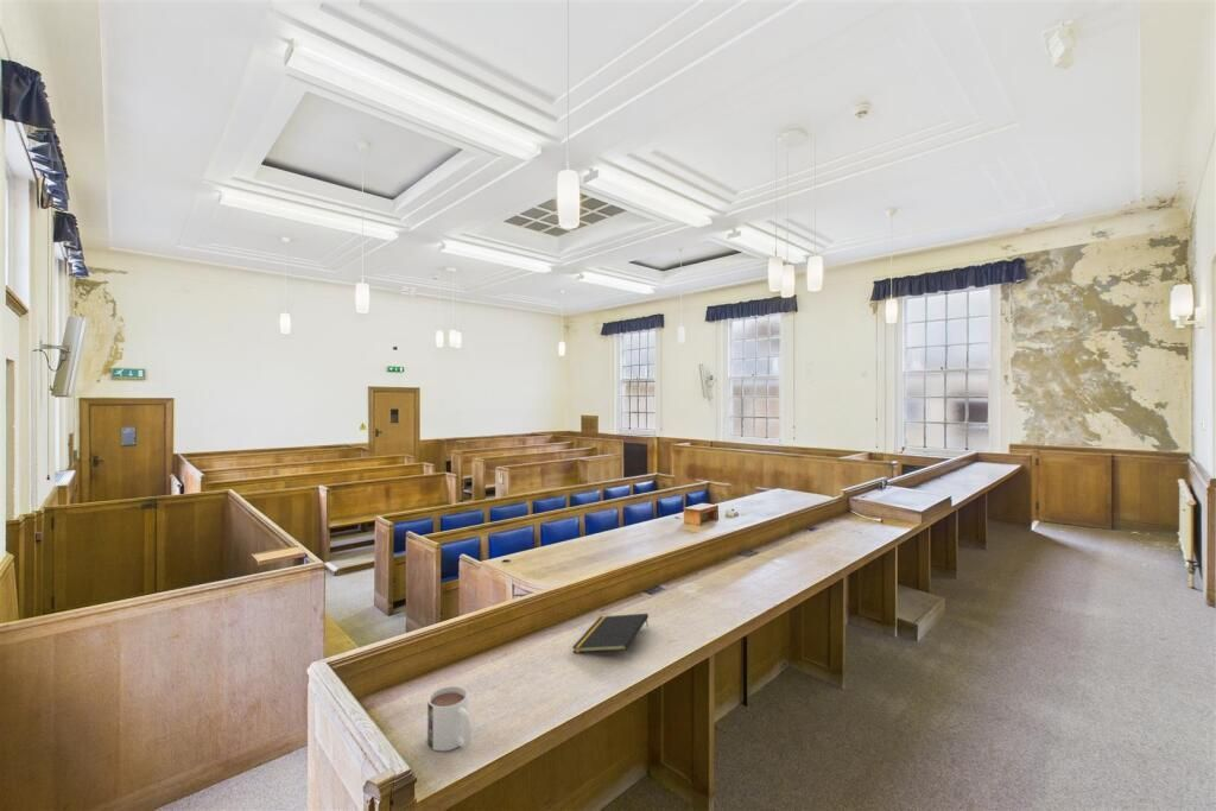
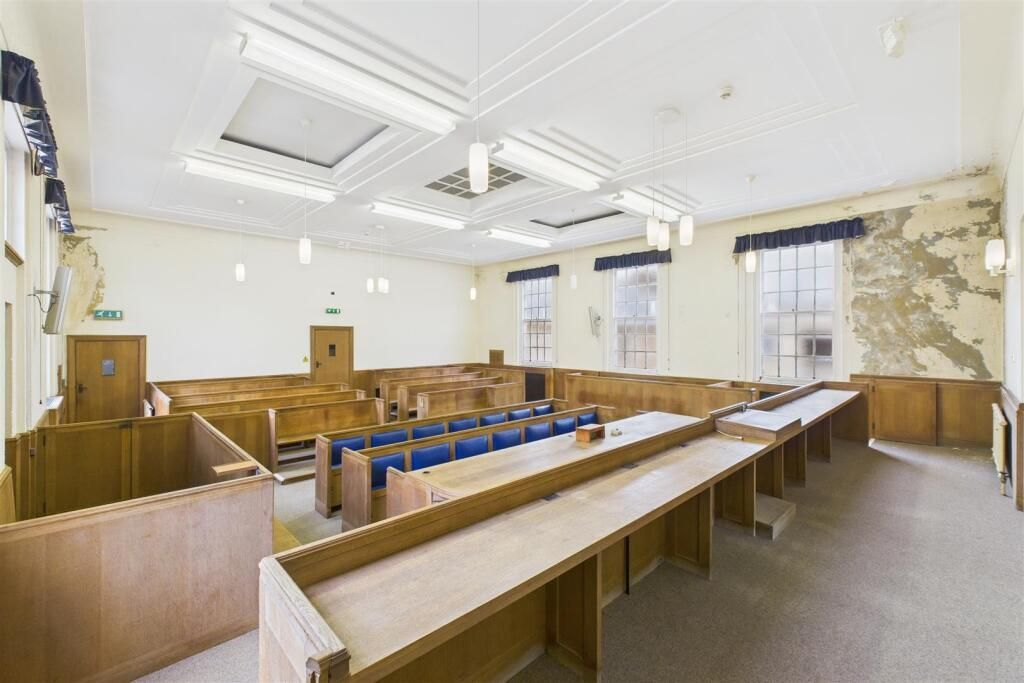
- notepad (612, 632)
- mug (452, 721)
